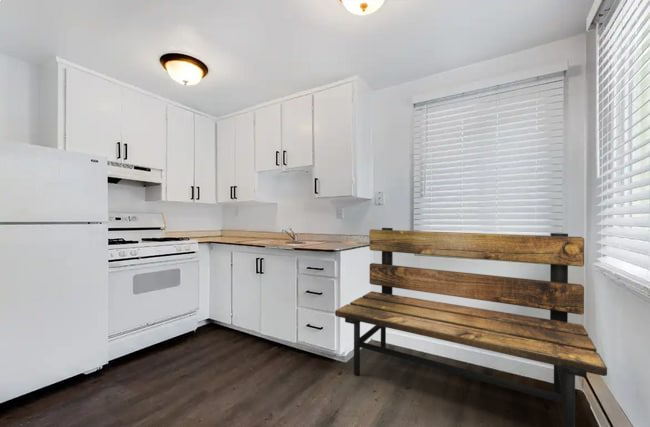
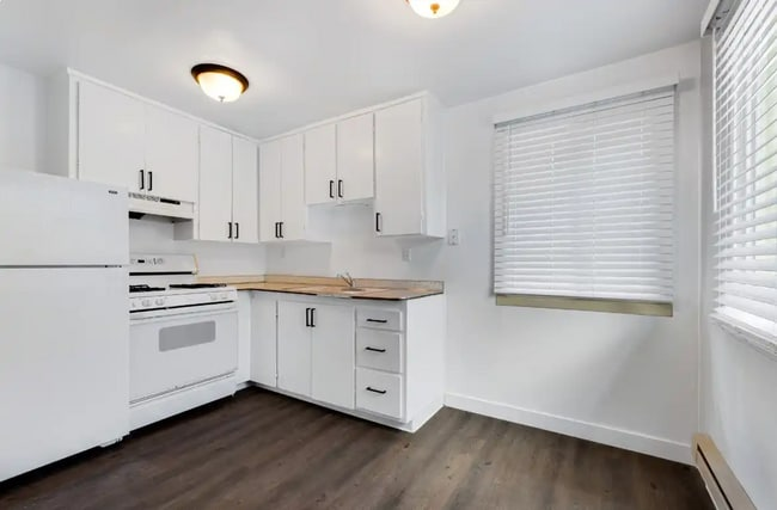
- bench (450, 308)
